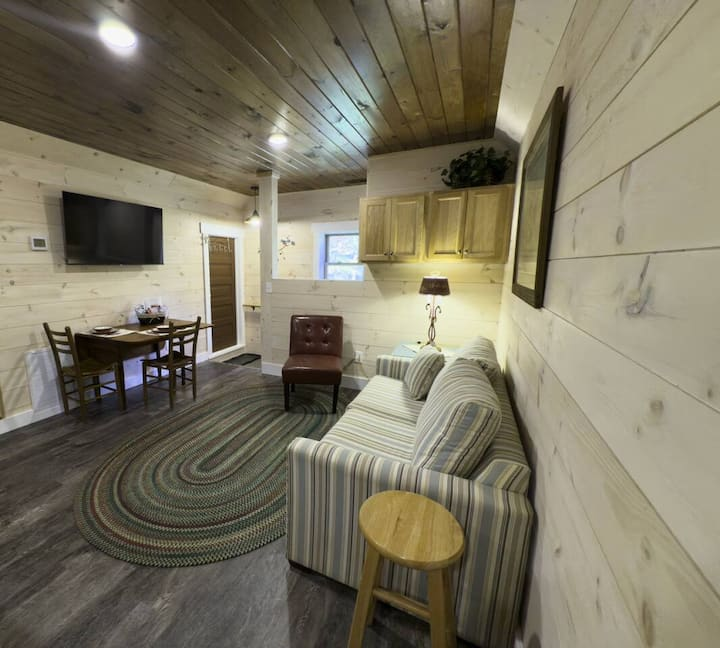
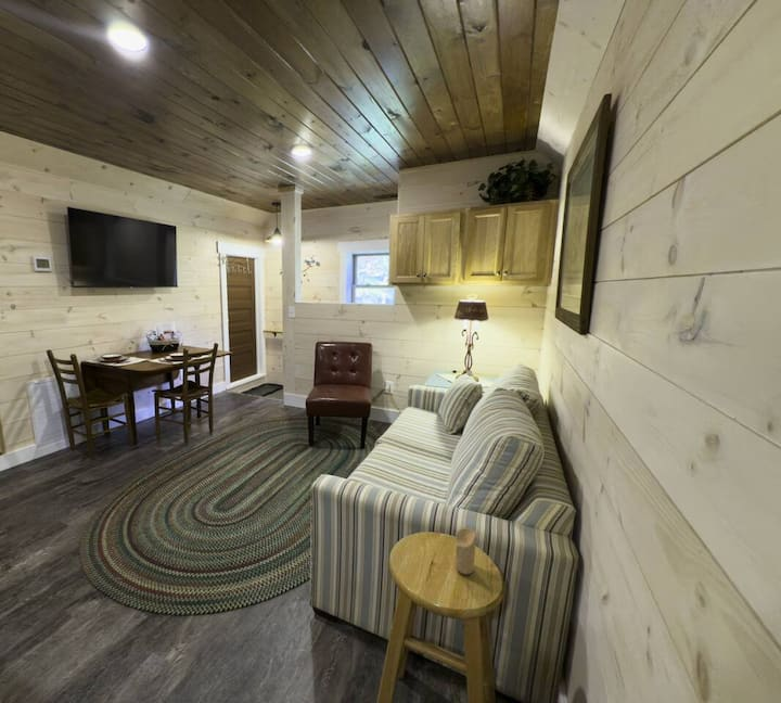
+ candle (464, 550)
